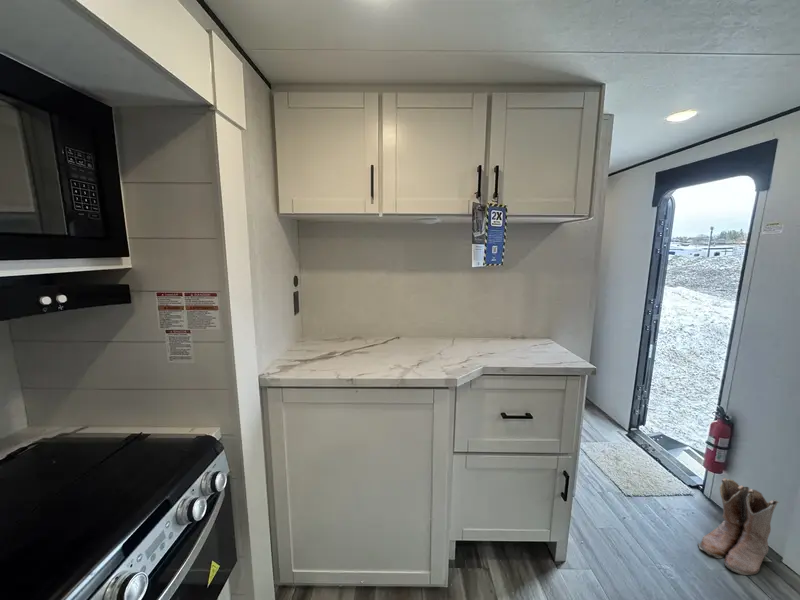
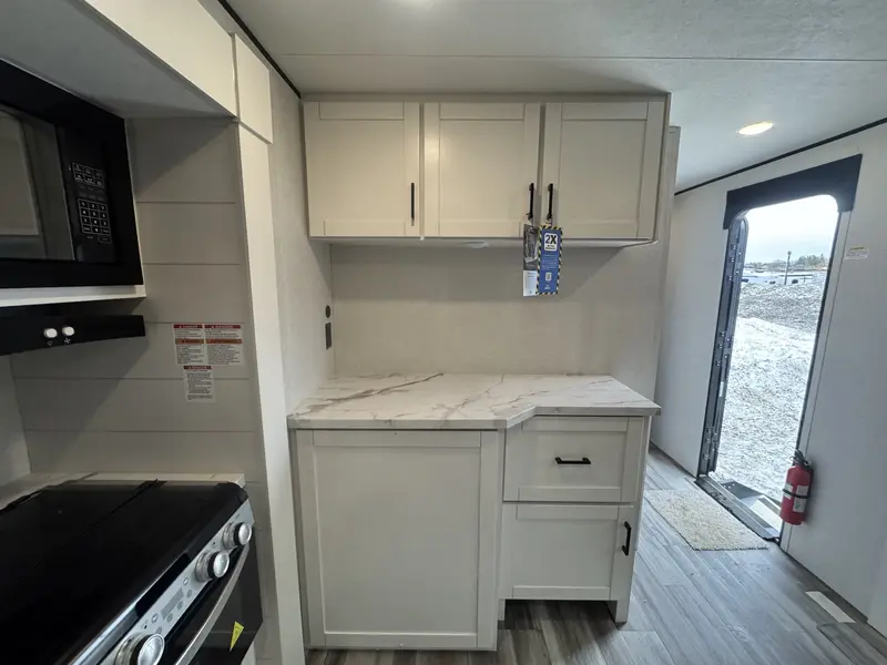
- boots (738, 522)
